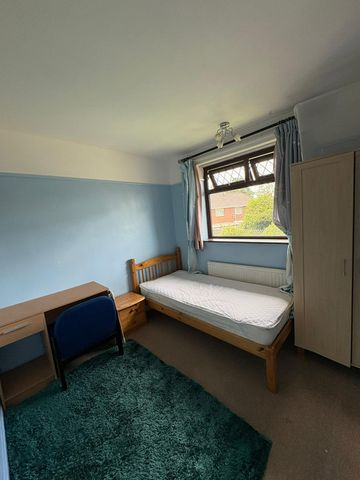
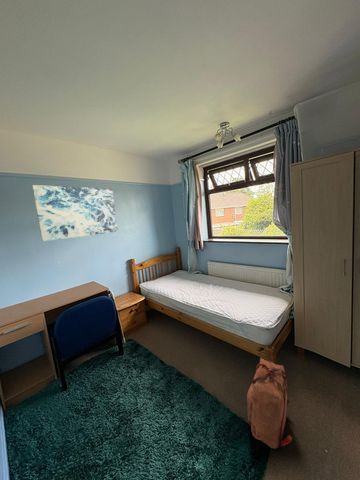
+ backpack (271, 396)
+ wall art (81, 211)
